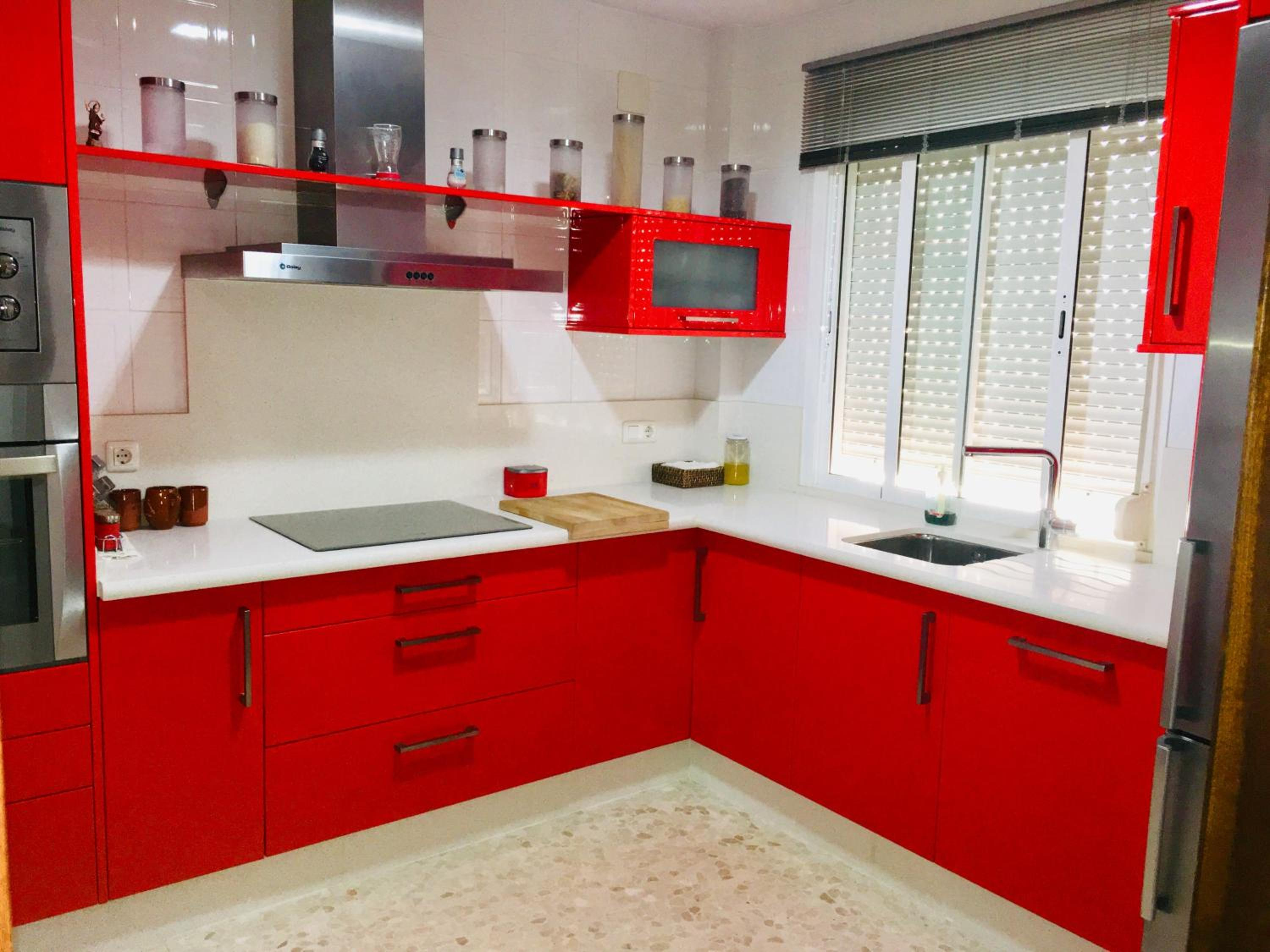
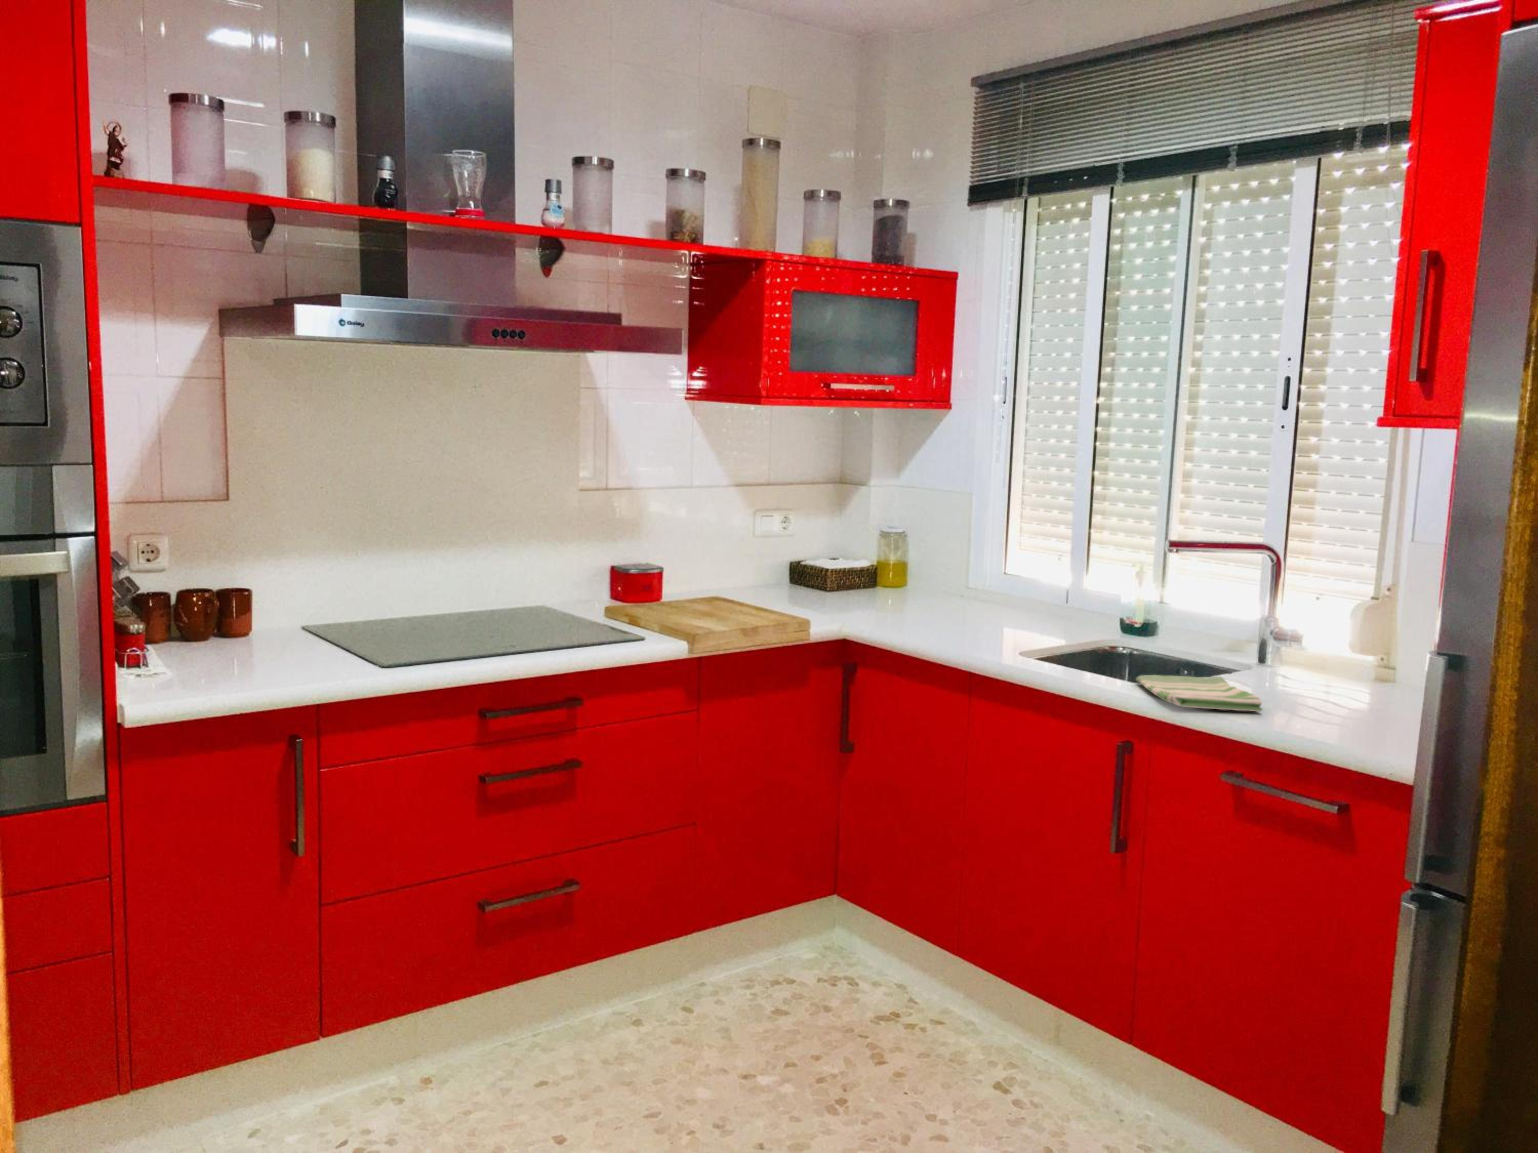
+ dish towel (1198, 690)
